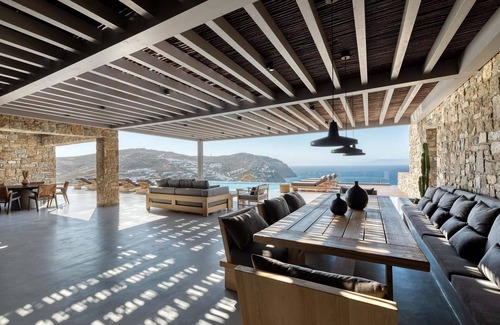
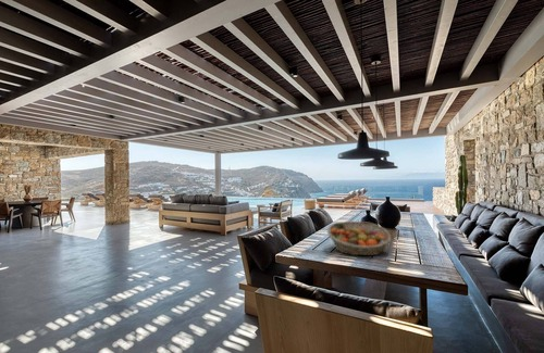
+ fruit basket (358, 237)
